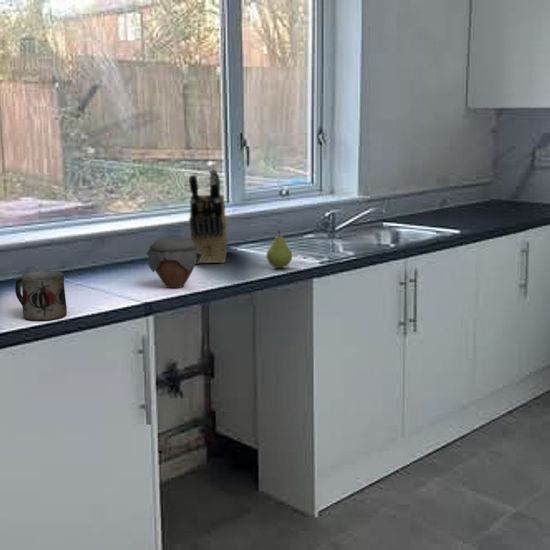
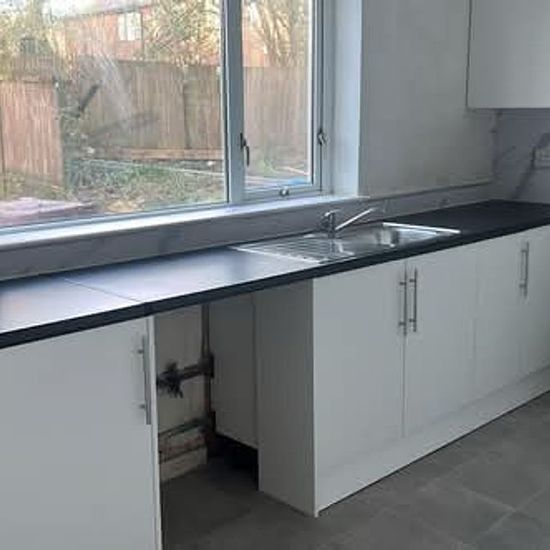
- knife block (208, 213)
- jar (173, 262)
- mug (40, 294)
- fruit (279, 249)
